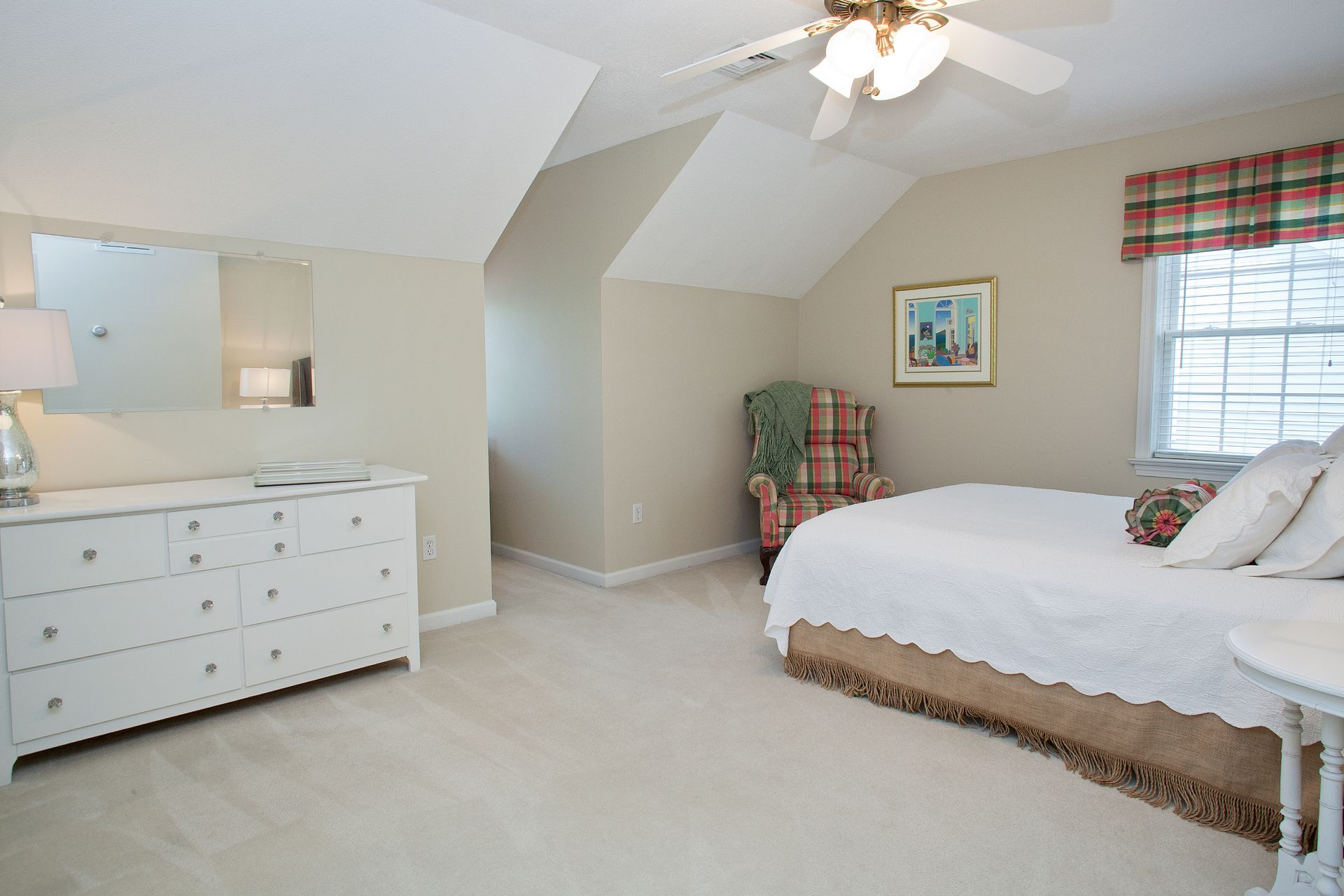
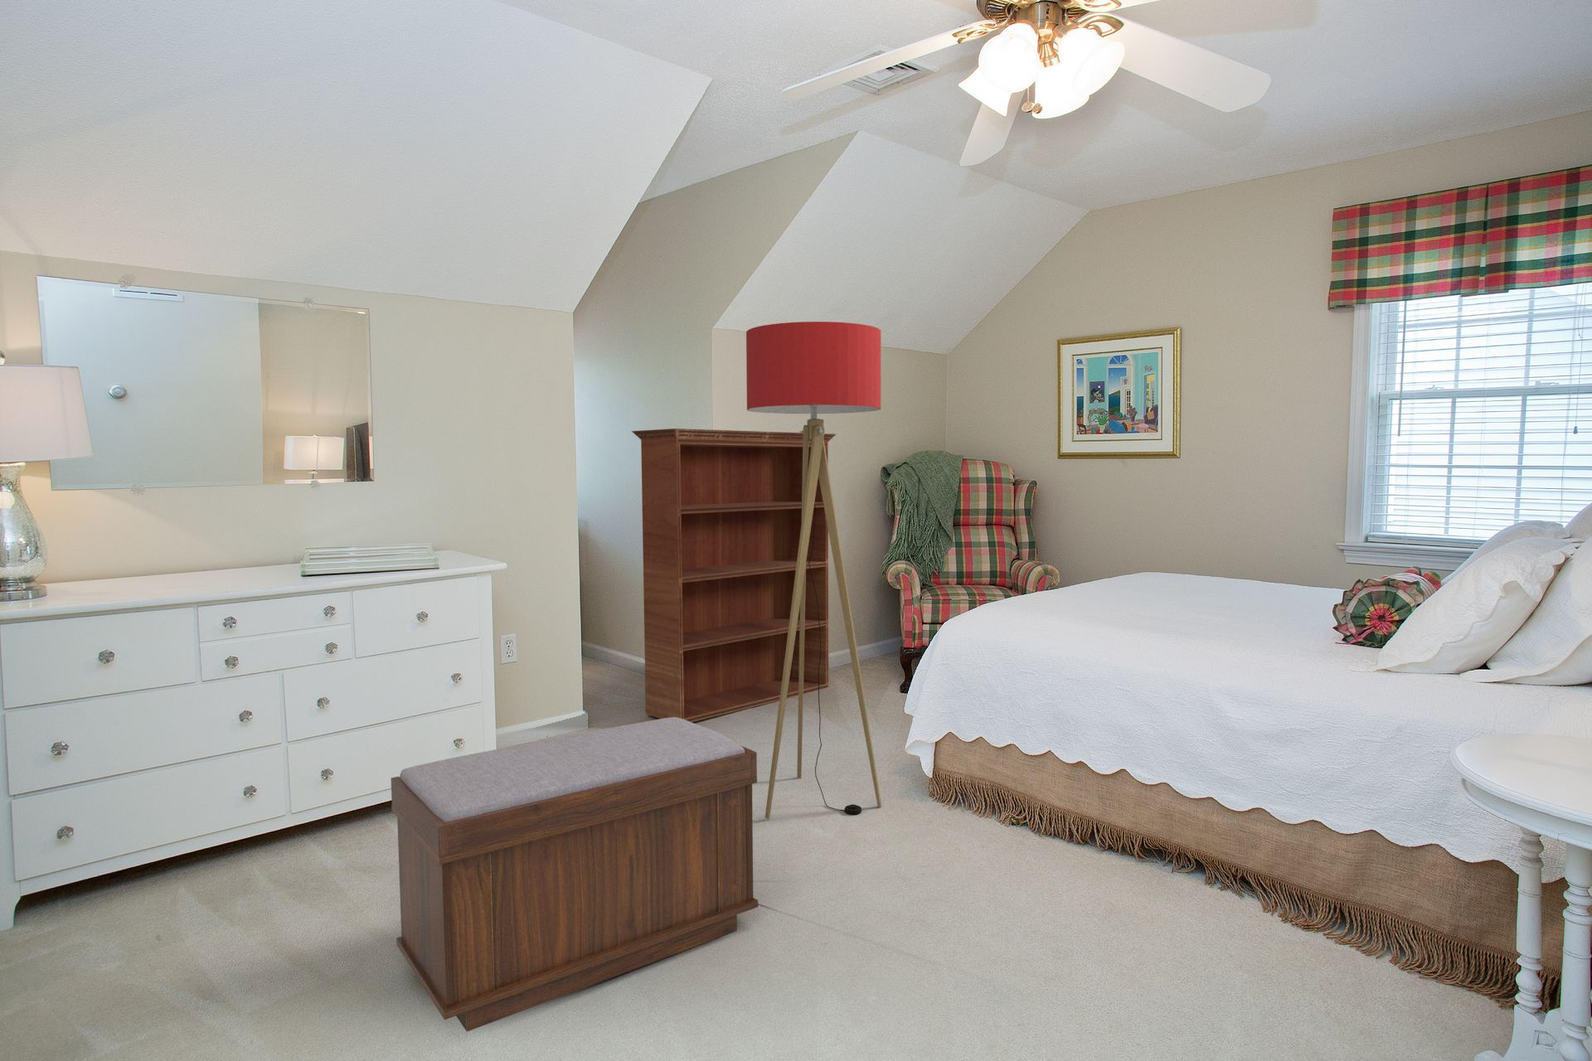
+ bench (582, 850)
+ floor lamp (811, 572)
+ bookcase (740, 567)
